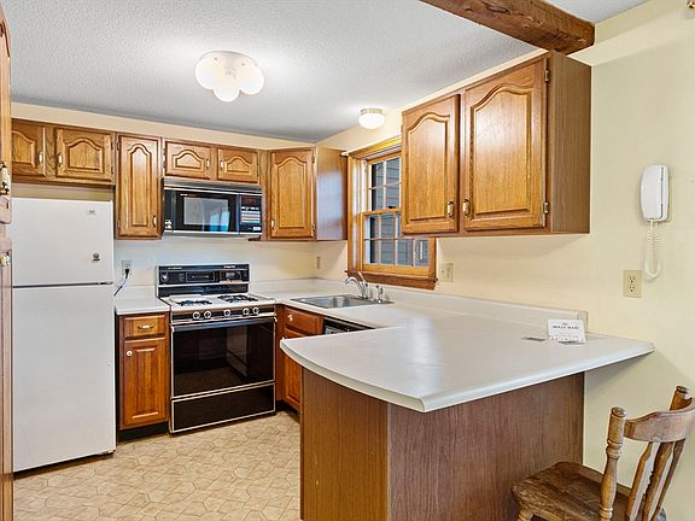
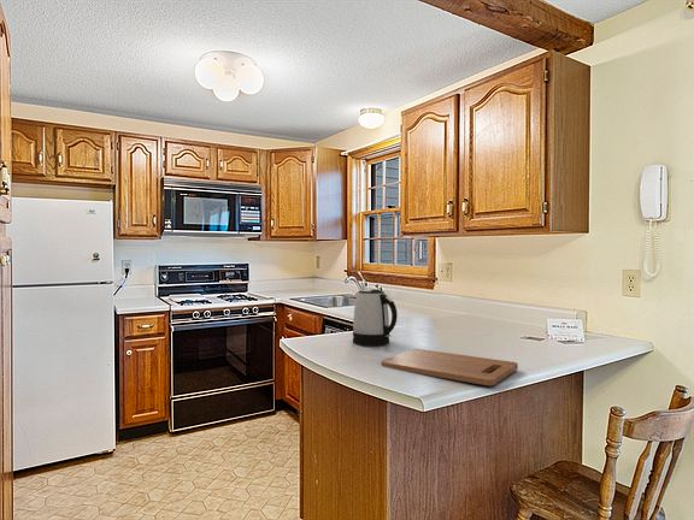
+ kettle (375, 315)
+ cutting board (448, 364)
